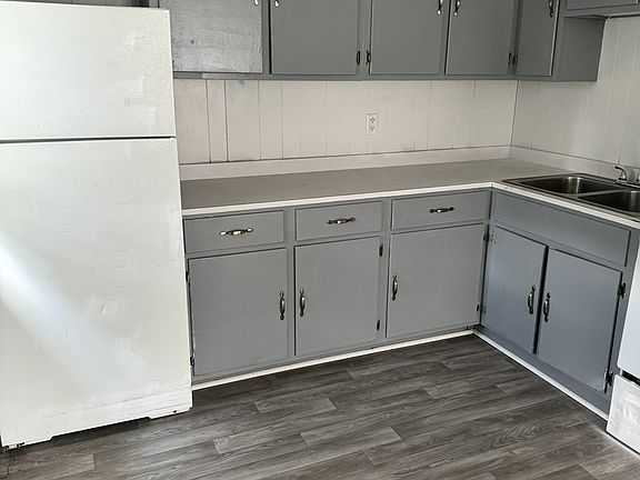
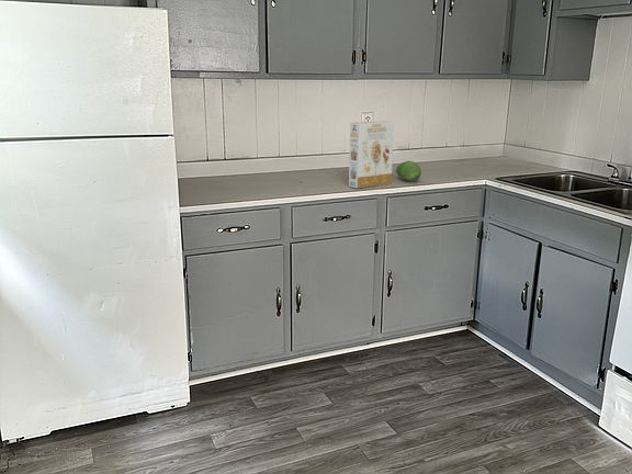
+ cereal box (371, 154)
+ fruit (407, 170)
